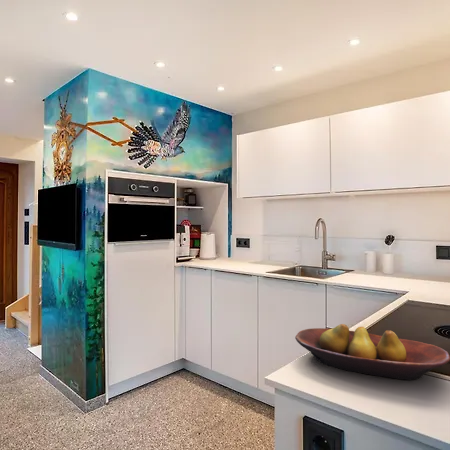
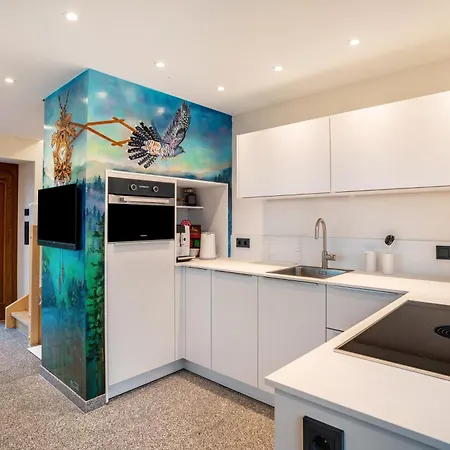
- fruit bowl (366, 346)
